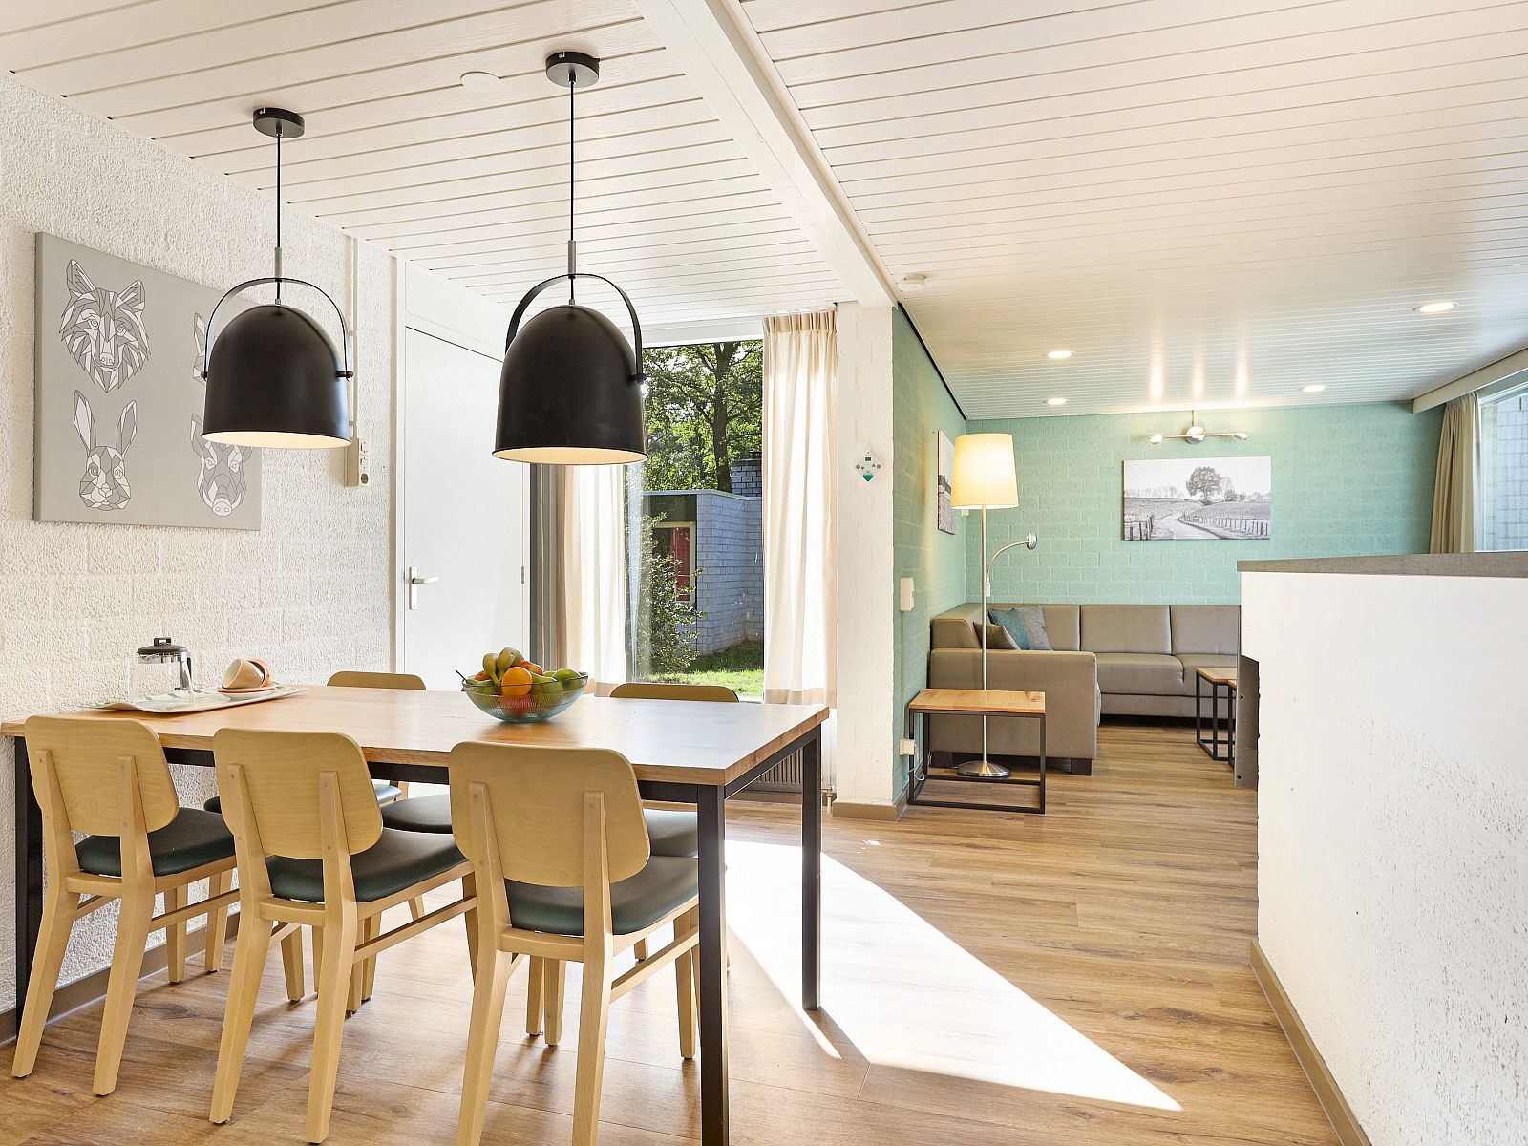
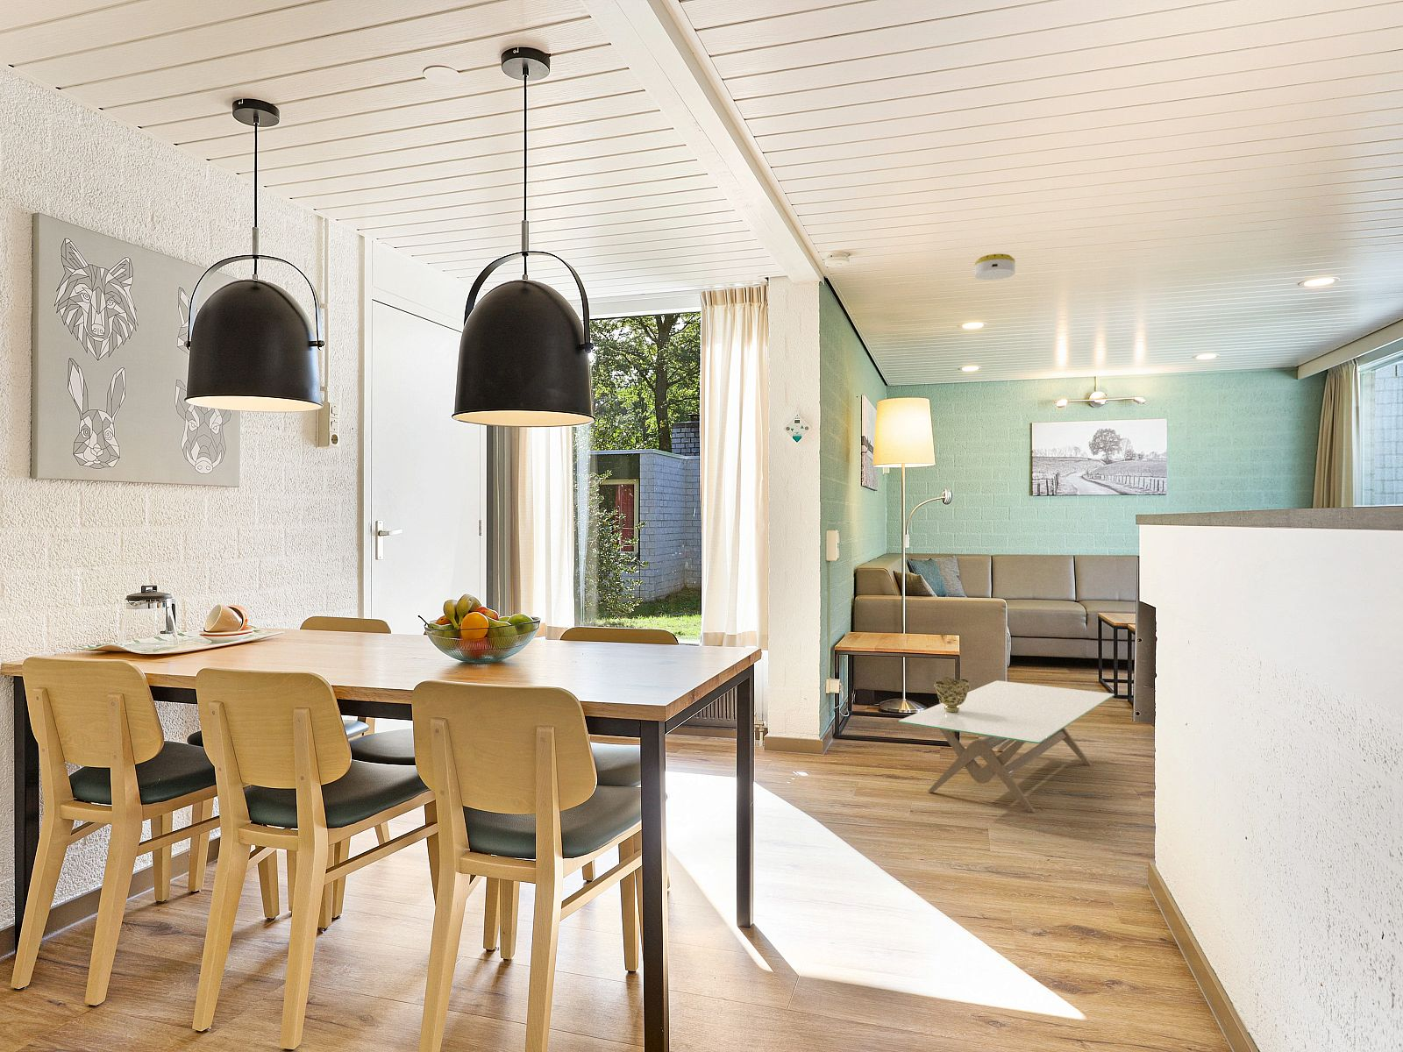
+ smoke detector (994, 265)
+ decorative bowl (951, 694)
+ coffee table (1014, 740)
